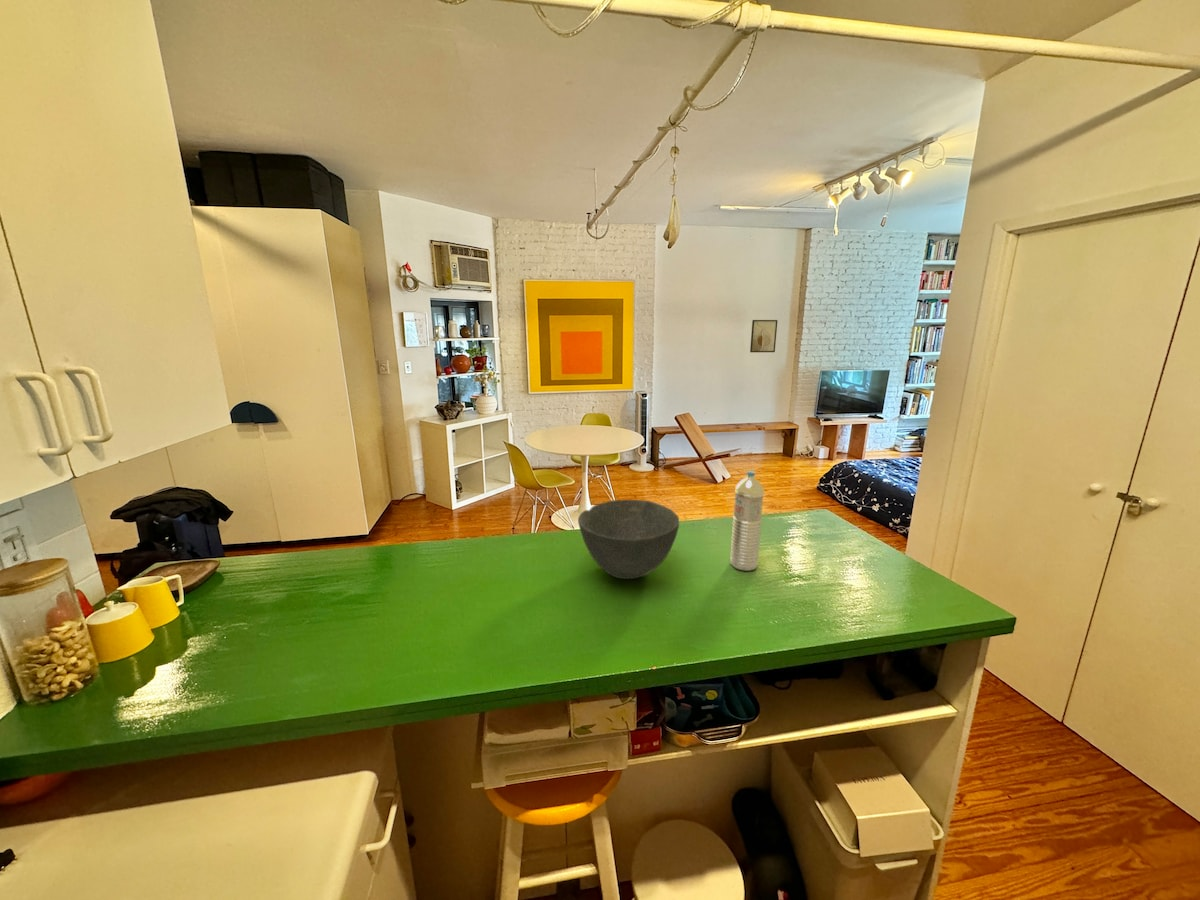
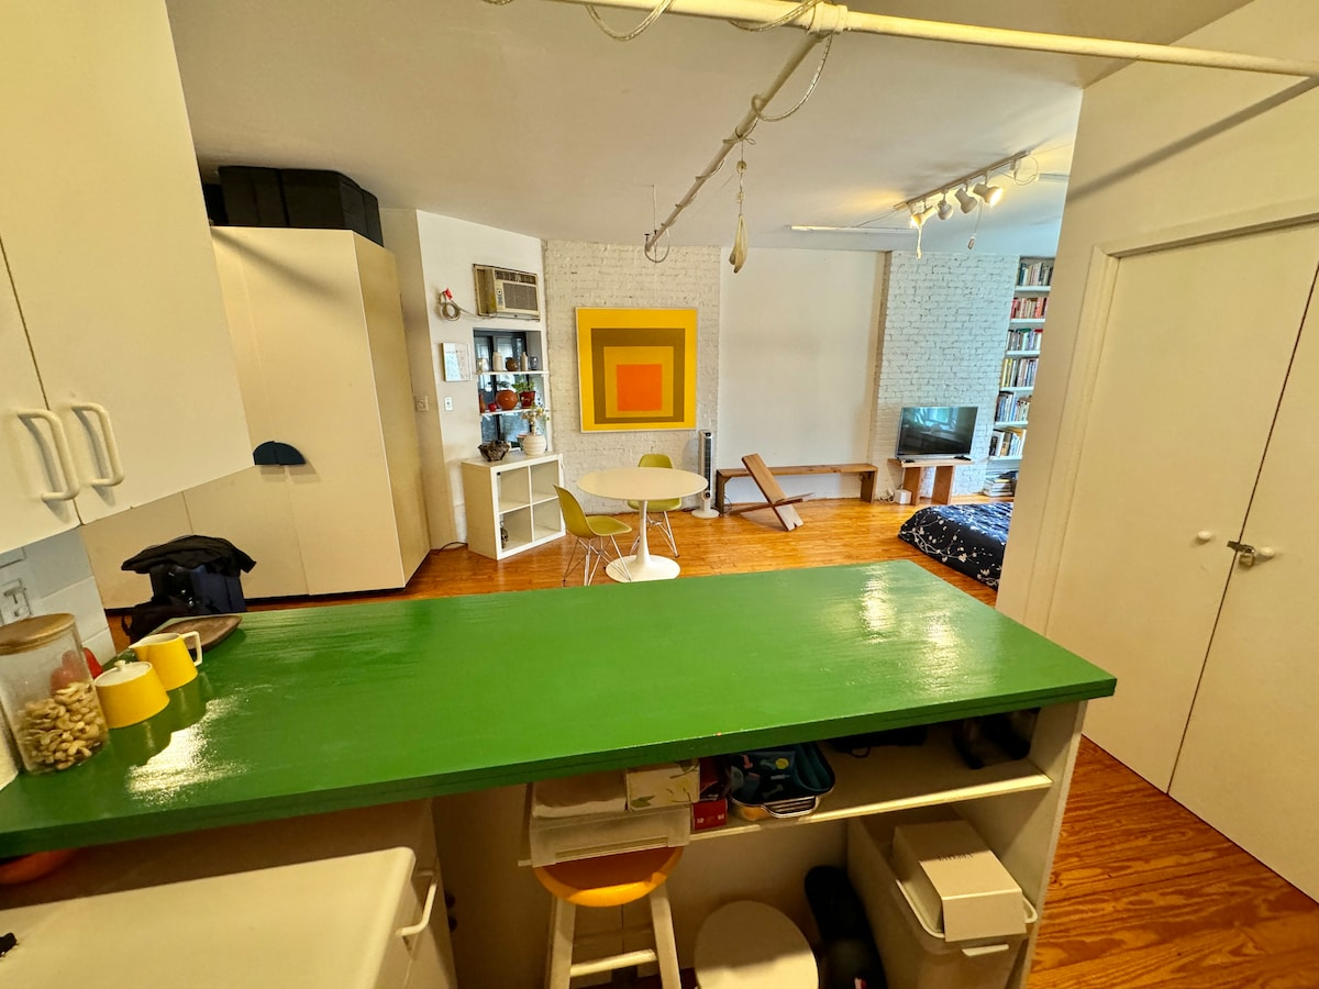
- water bottle (747, 519)
- bowl (627, 544)
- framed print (763, 336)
